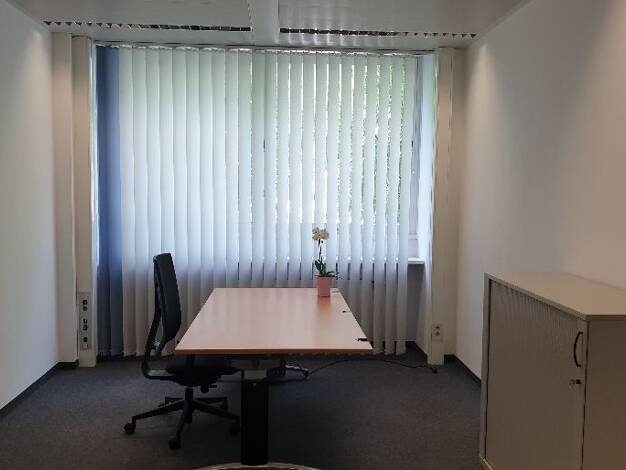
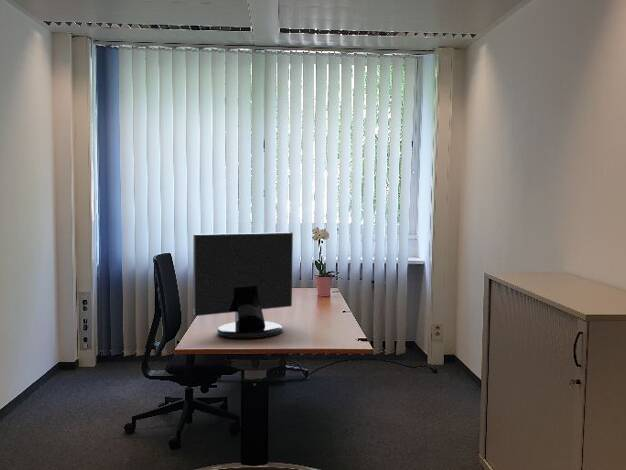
+ monitor (250, 283)
